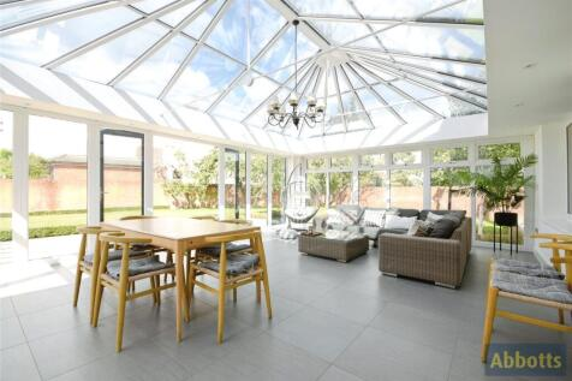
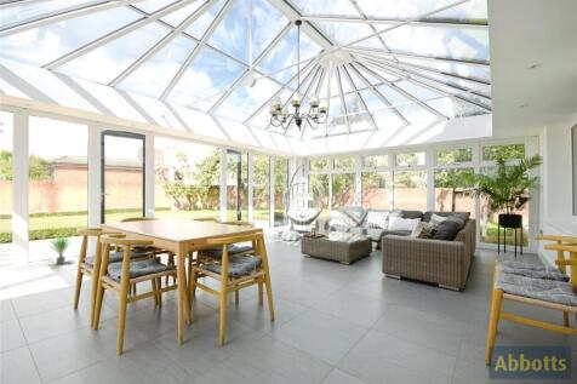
+ potted plant (57, 248)
